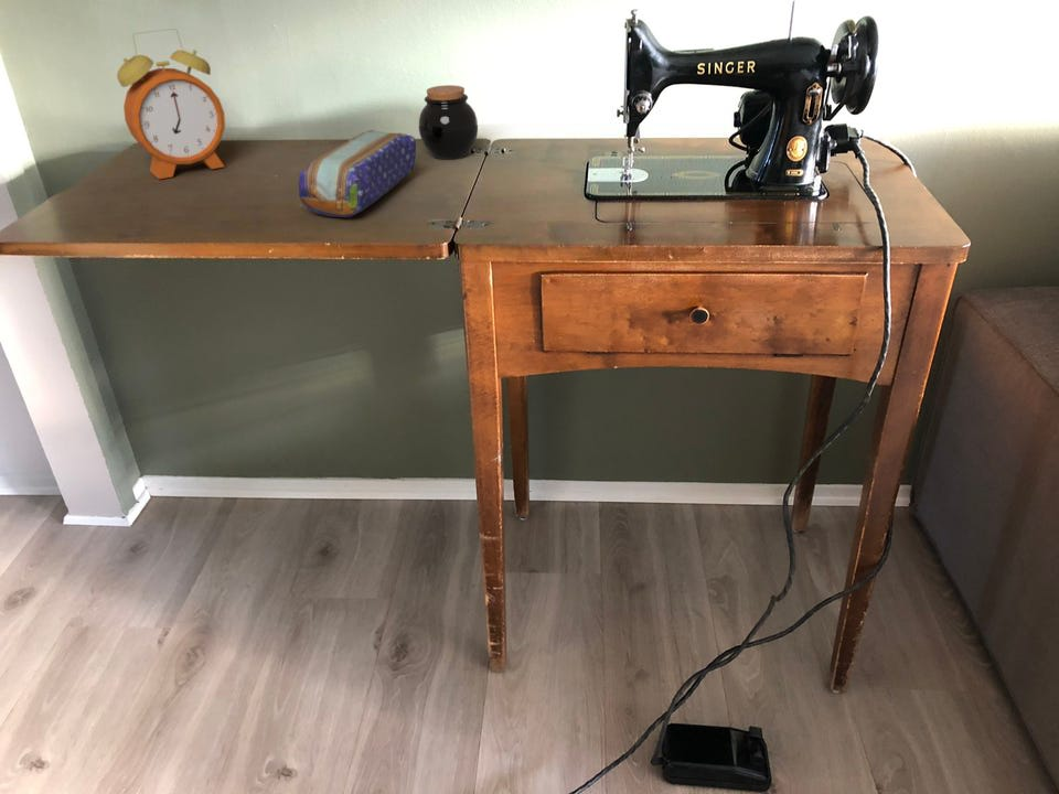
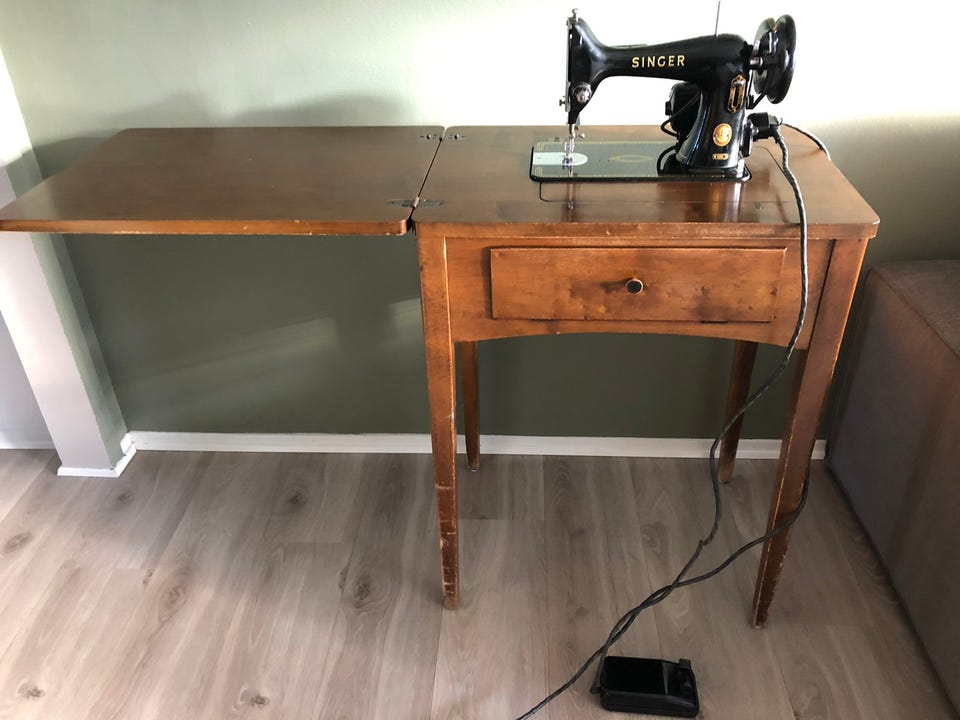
- alarm clock (172, 103)
- jar (448, 121)
- pencil case (360, 170)
